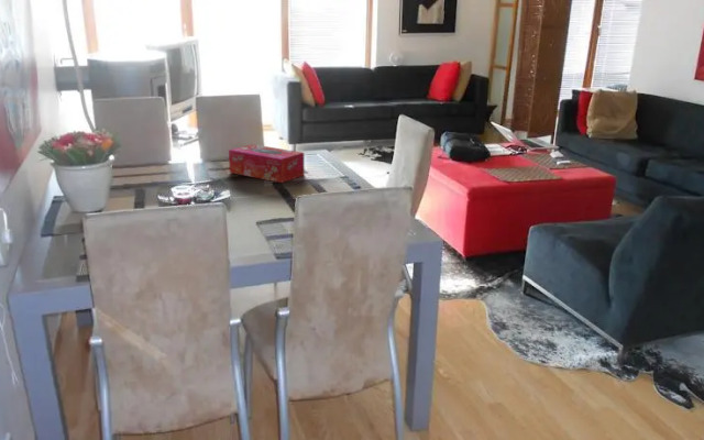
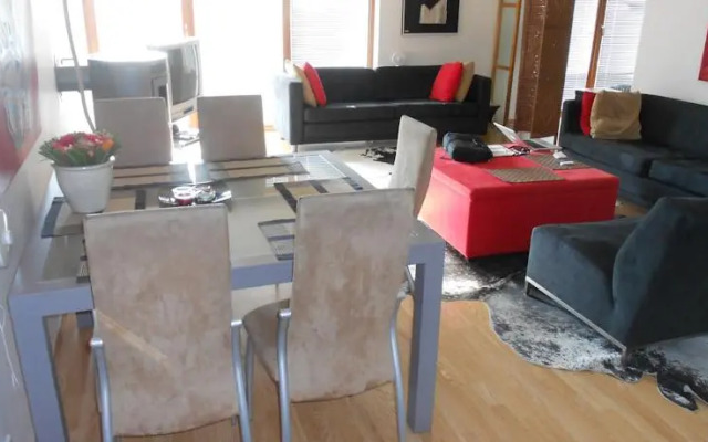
- tissue box (266, 162)
